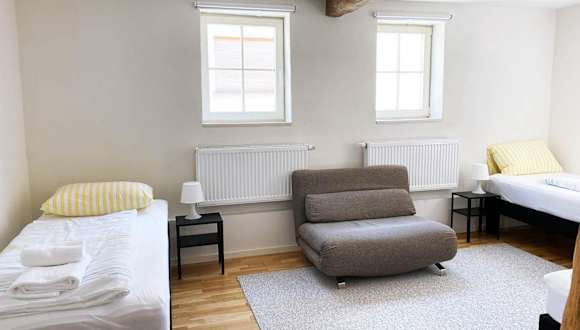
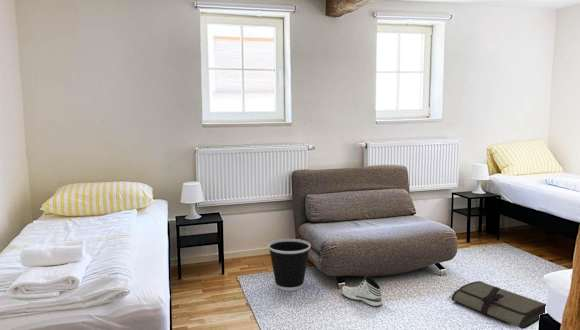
+ sneaker (361, 286)
+ wastebasket (289, 265)
+ tool roll (500, 297)
